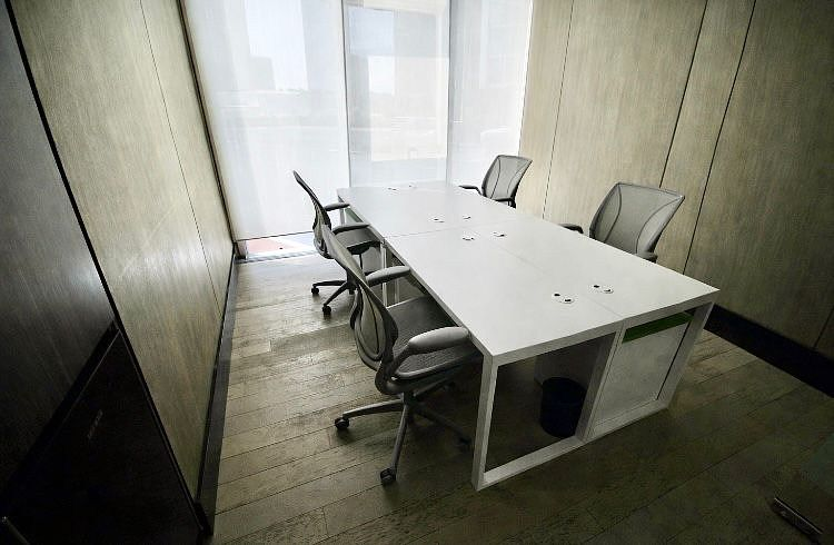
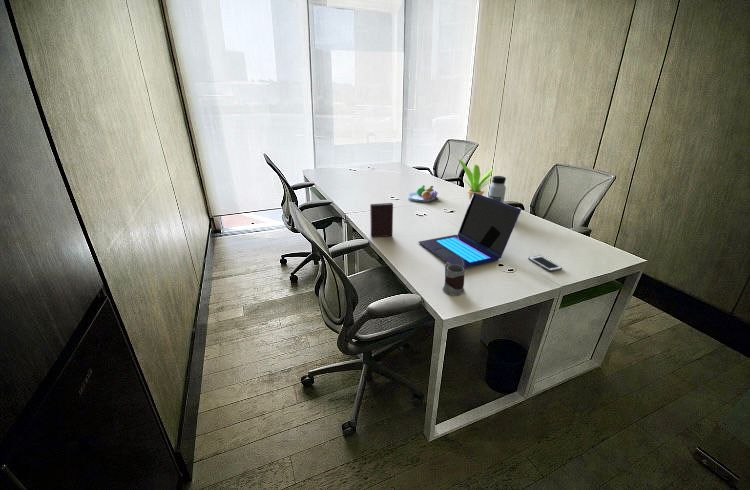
+ mug (452, 277)
+ fruit bowl (422, 192)
+ laptop (466, 227)
+ potted plant (477, 181)
+ book (381, 220)
+ water bottle (496, 196)
+ cell phone (544, 263)
